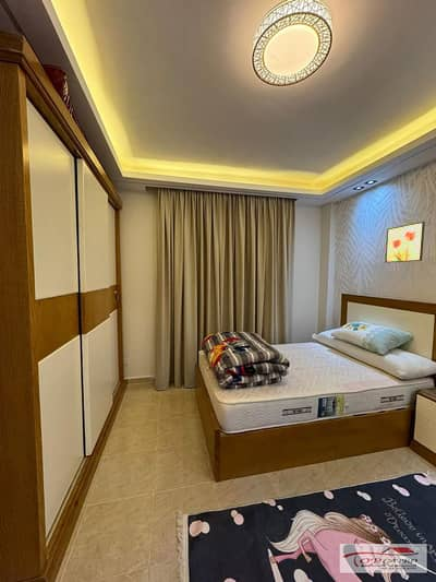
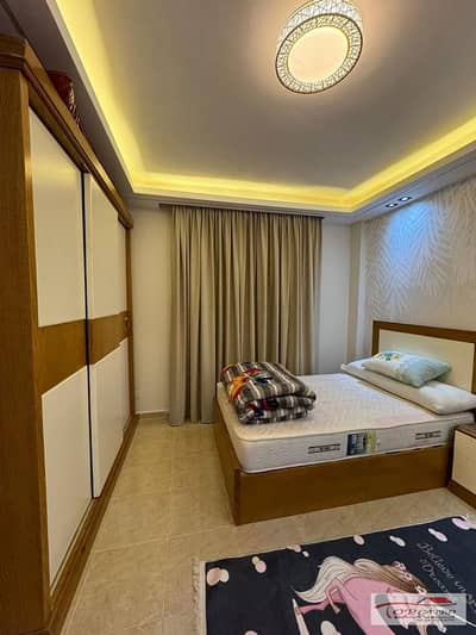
- wall art (403, 244)
